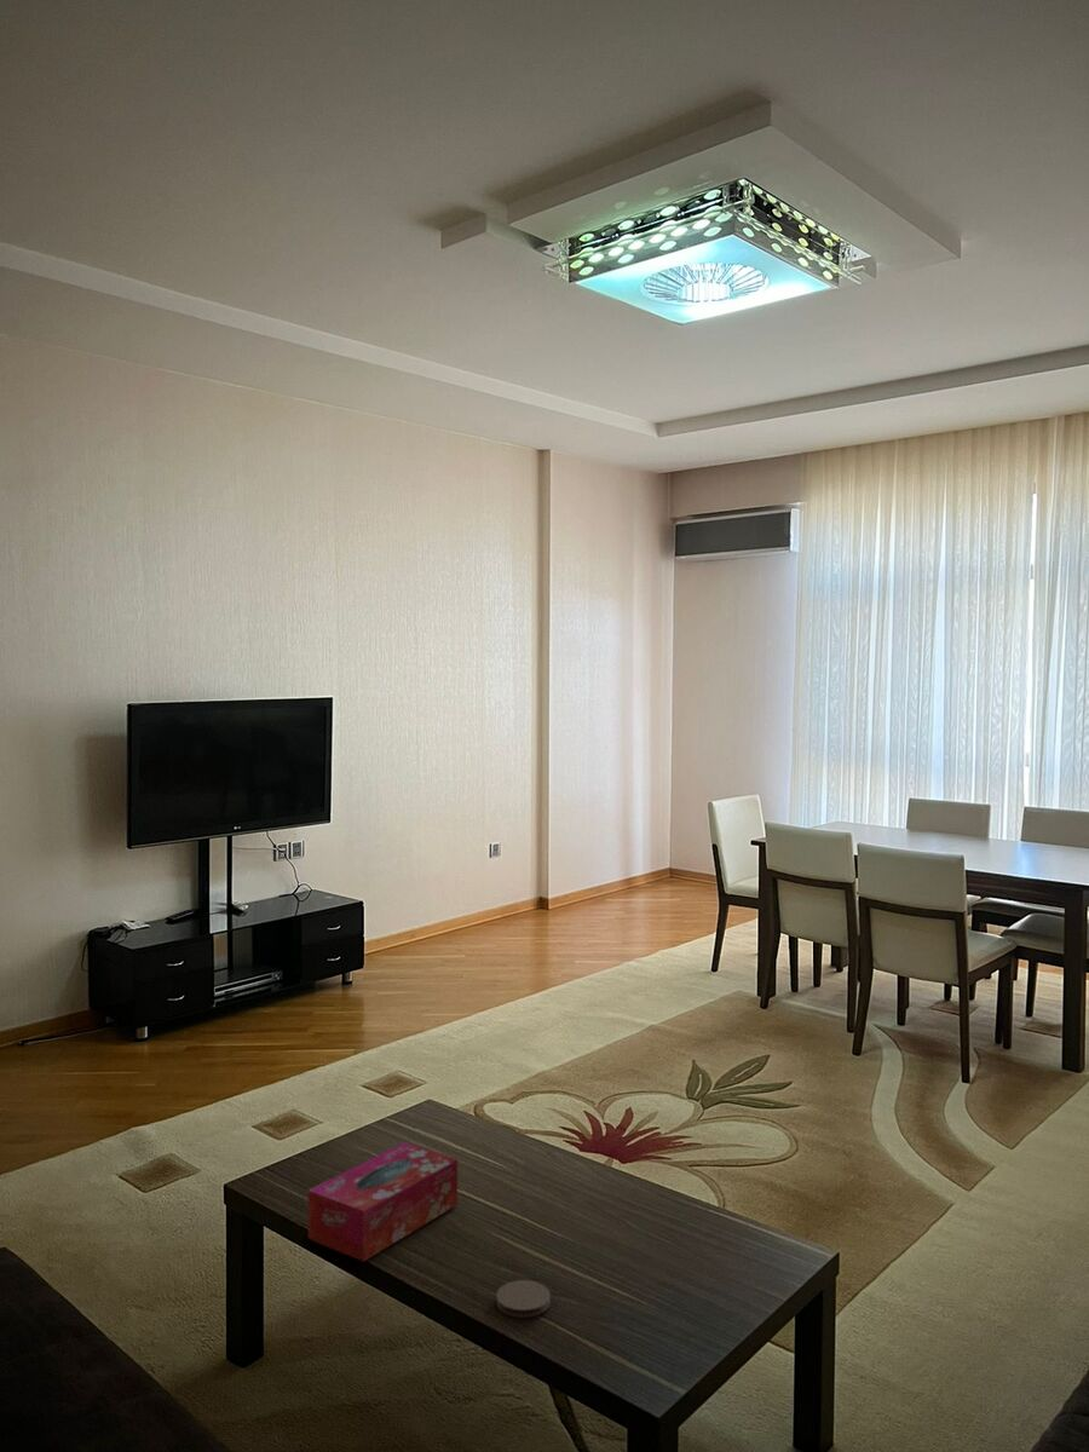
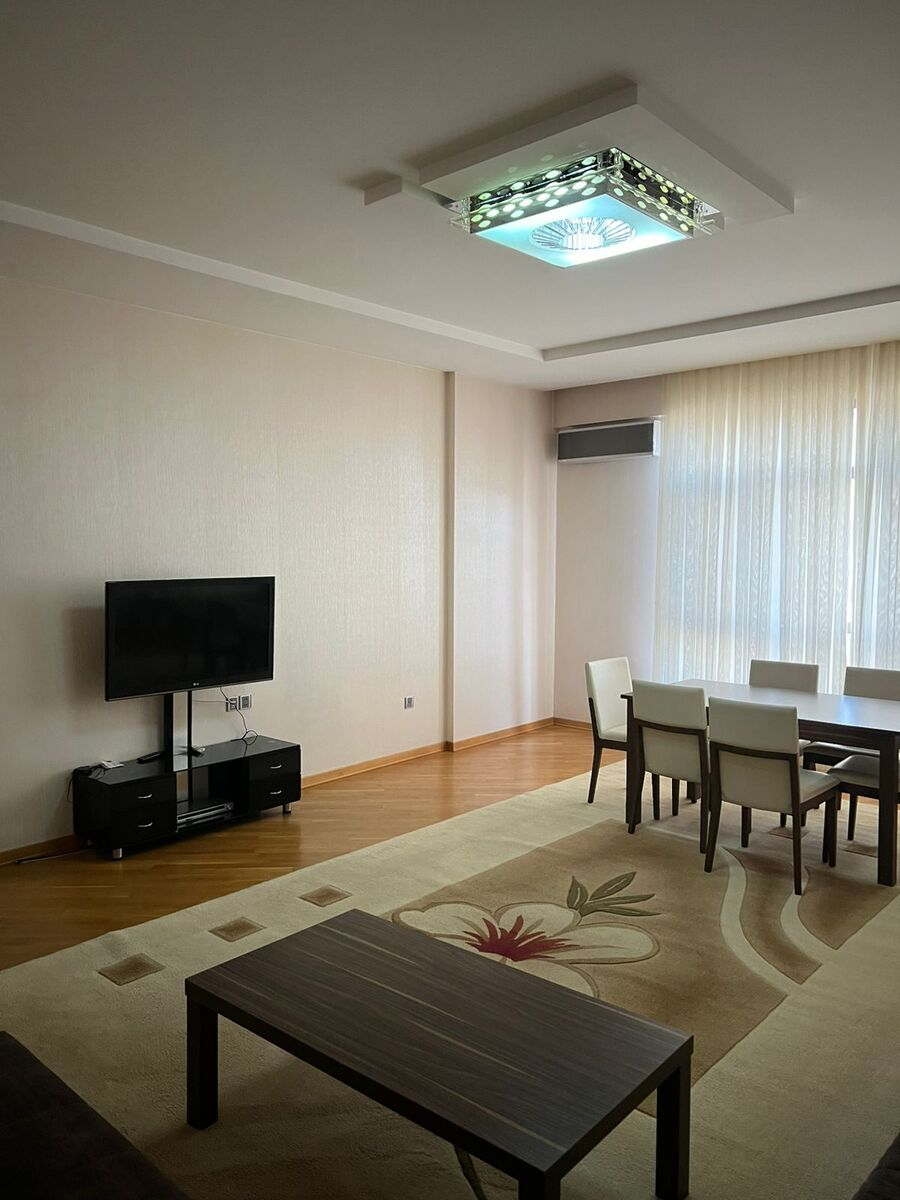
- coaster (523, 1298)
- tissue box (385, 1197)
